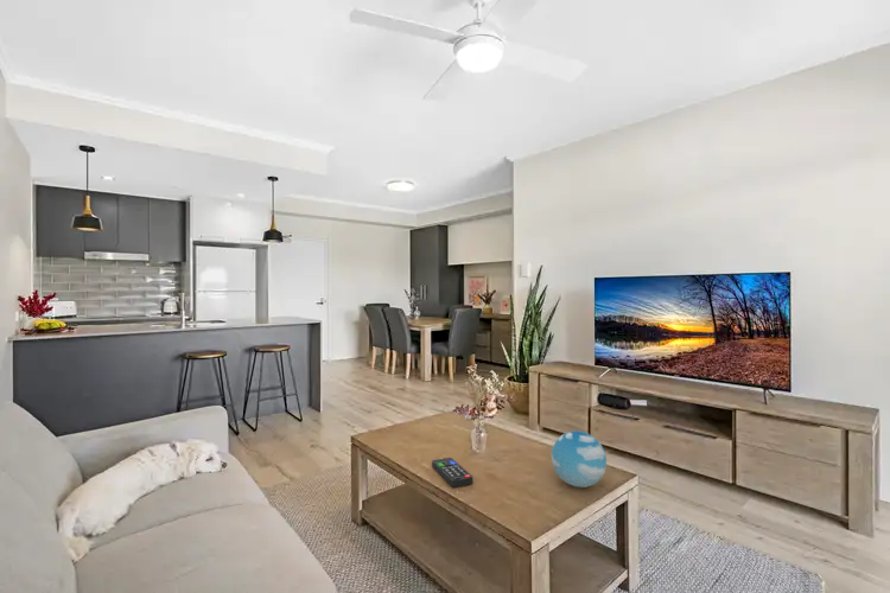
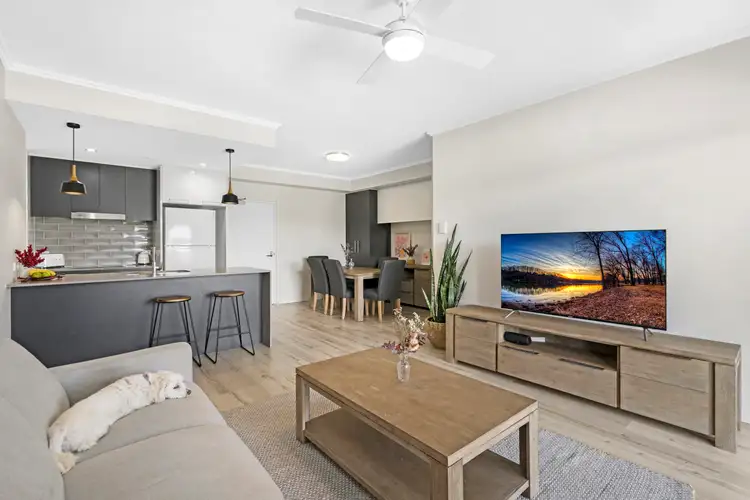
- decorative ball (578, 458)
- remote control (451, 470)
